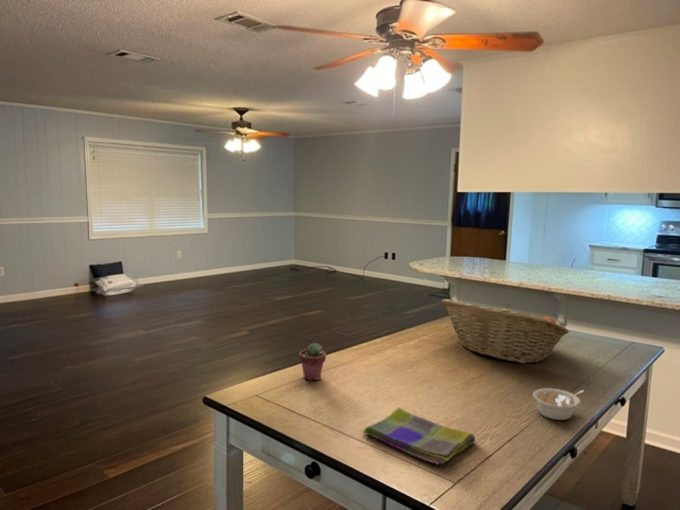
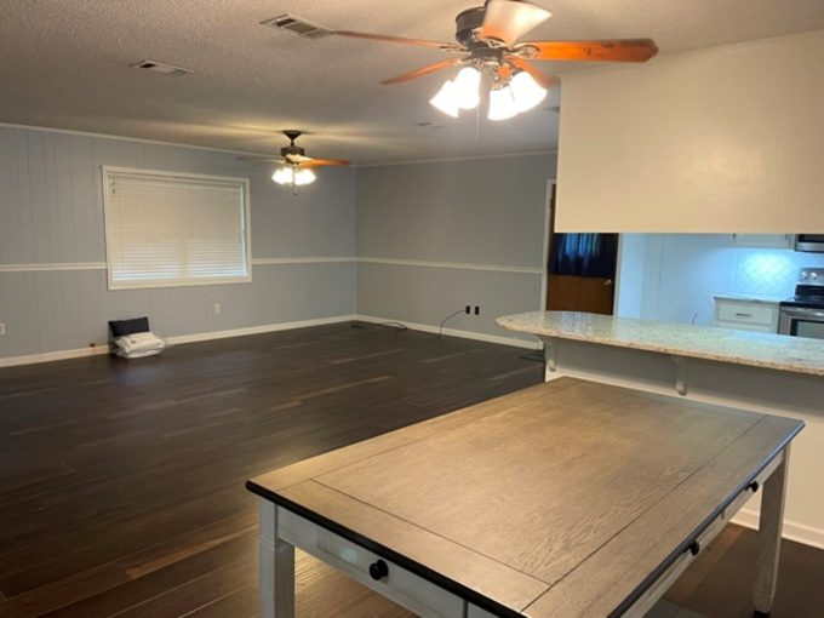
- fruit basket (501, 325)
- legume (556, 403)
- potted succulent (312, 360)
- dish towel (419, 433)
